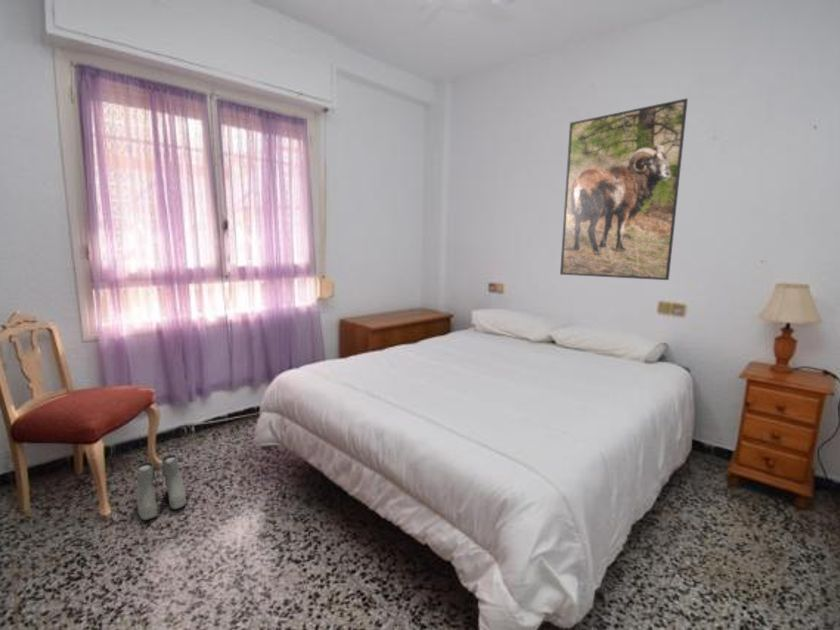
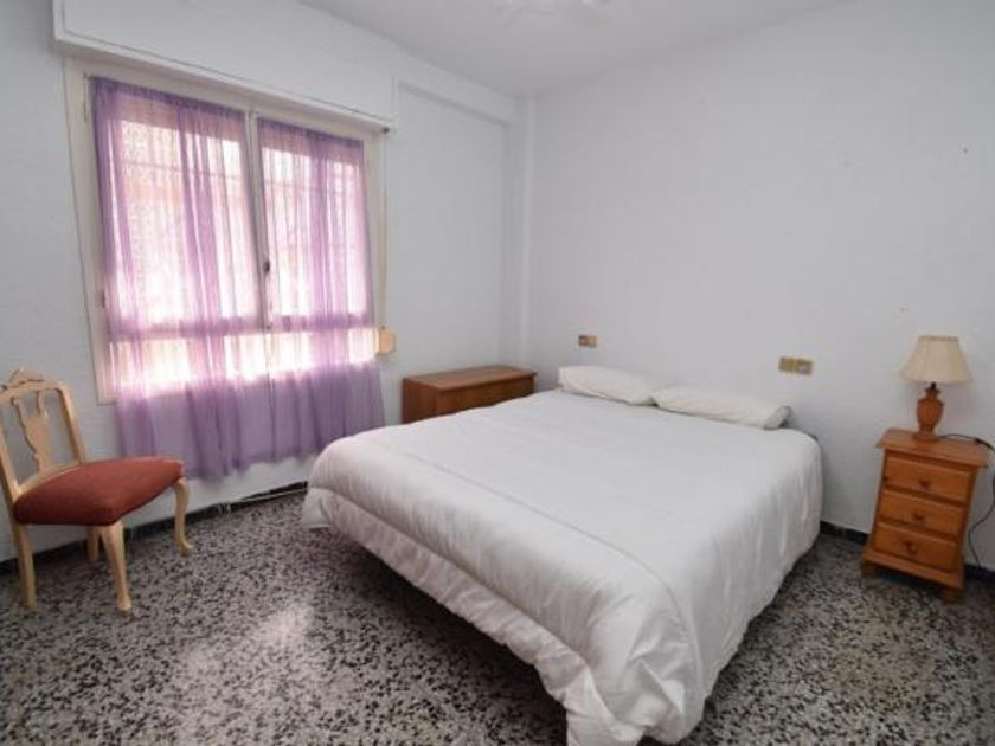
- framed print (616, 196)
- boots (165, 484)
